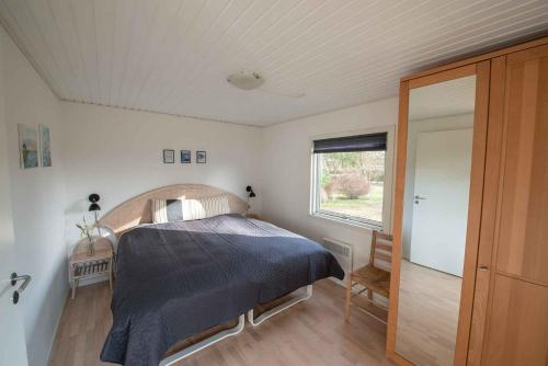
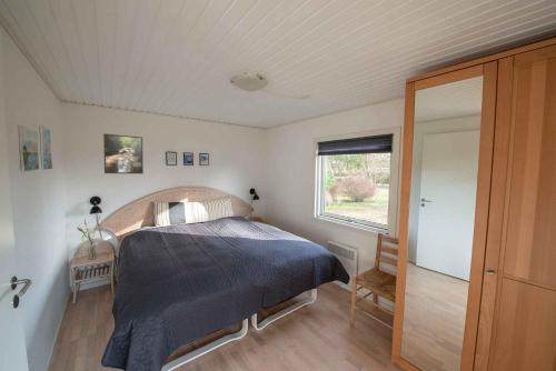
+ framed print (123, 154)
